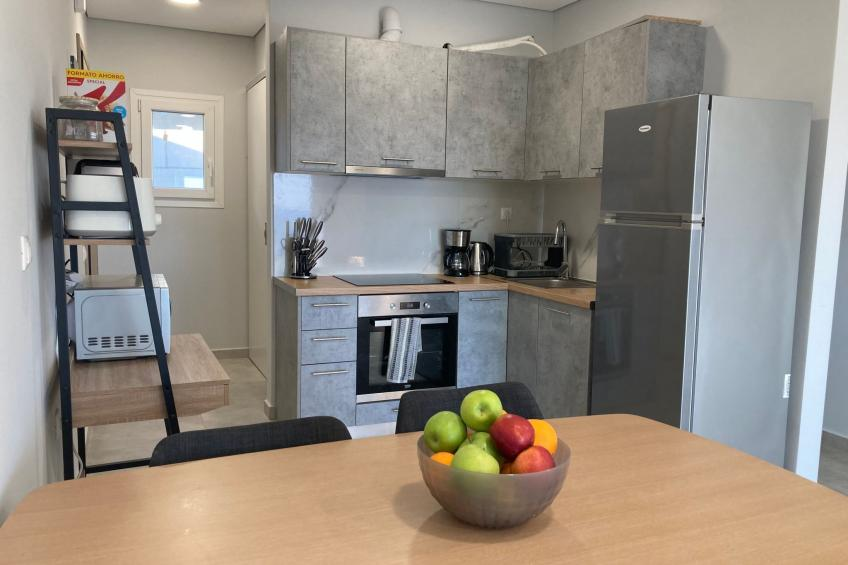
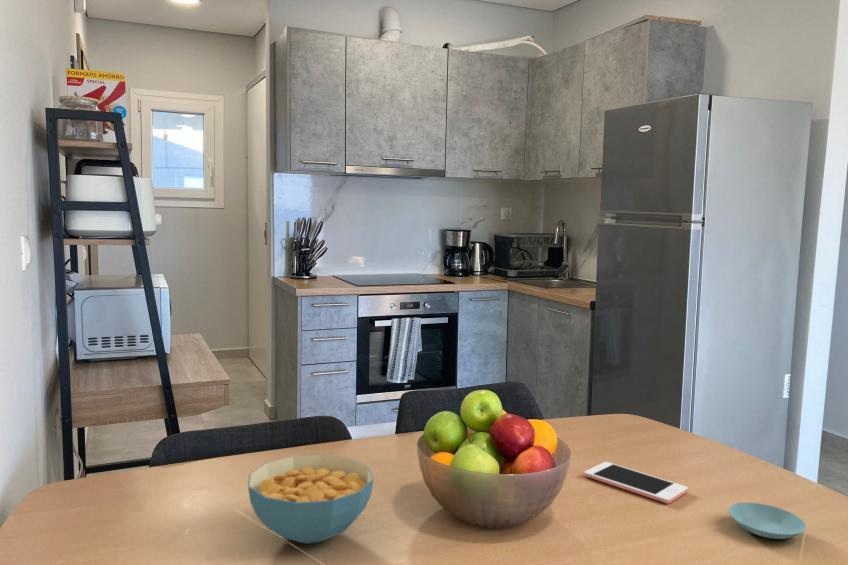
+ cell phone (634, 481)
+ cereal bowl (310, 505)
+ saucer (766, 523)
